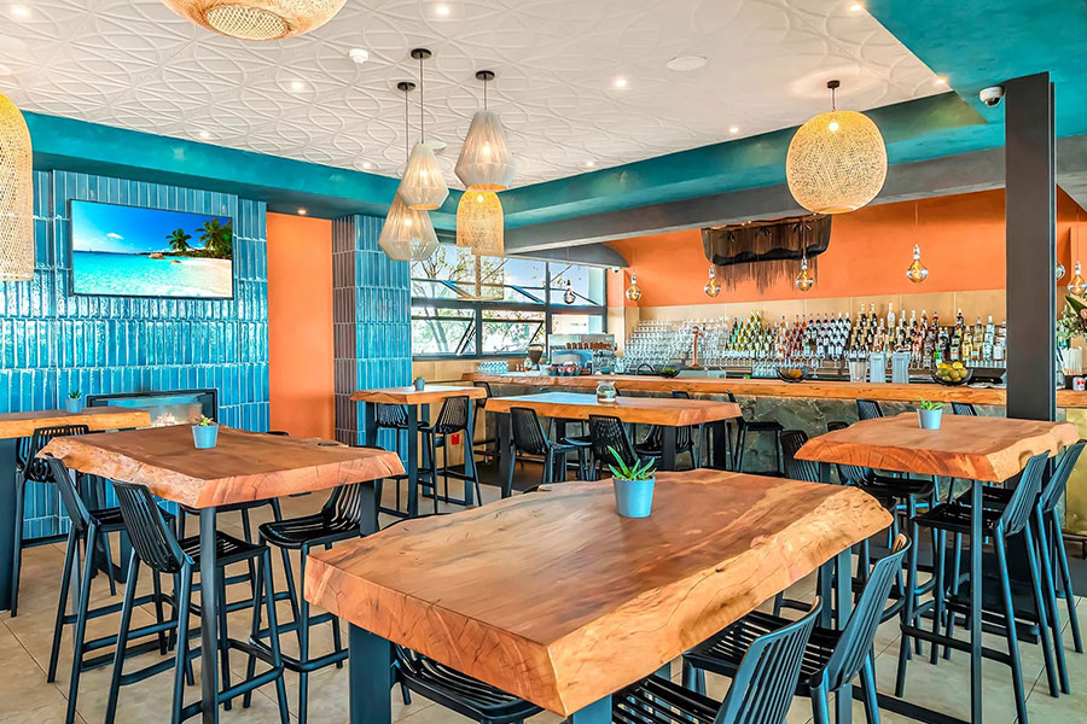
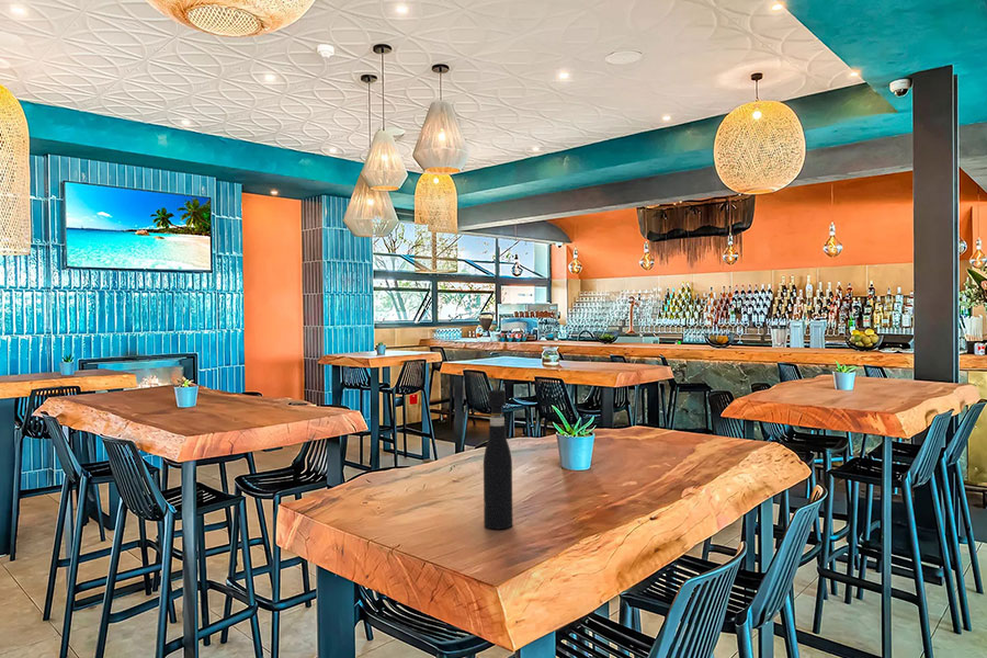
+ pepper grinder (497, 457)
